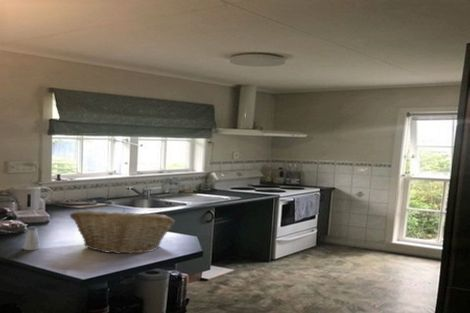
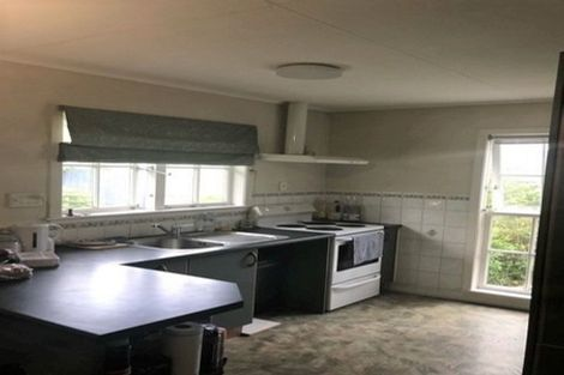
- fruit basket (122, 226)
- saltshaker (32, 237)
